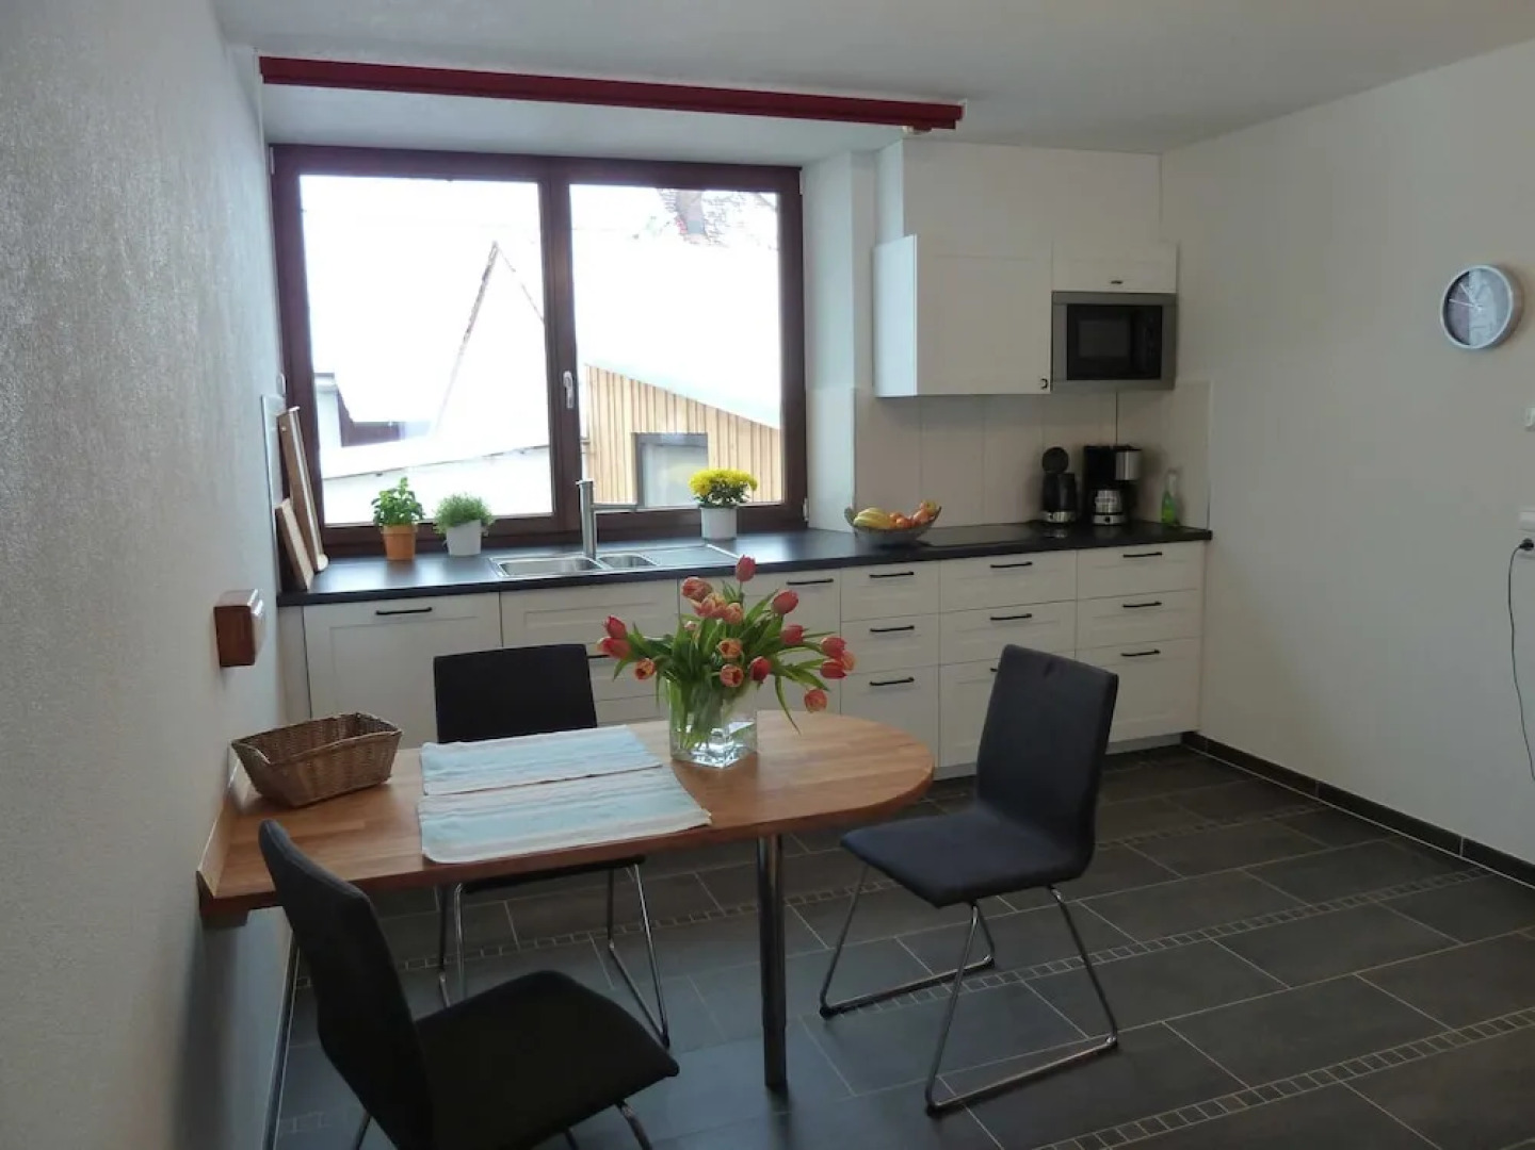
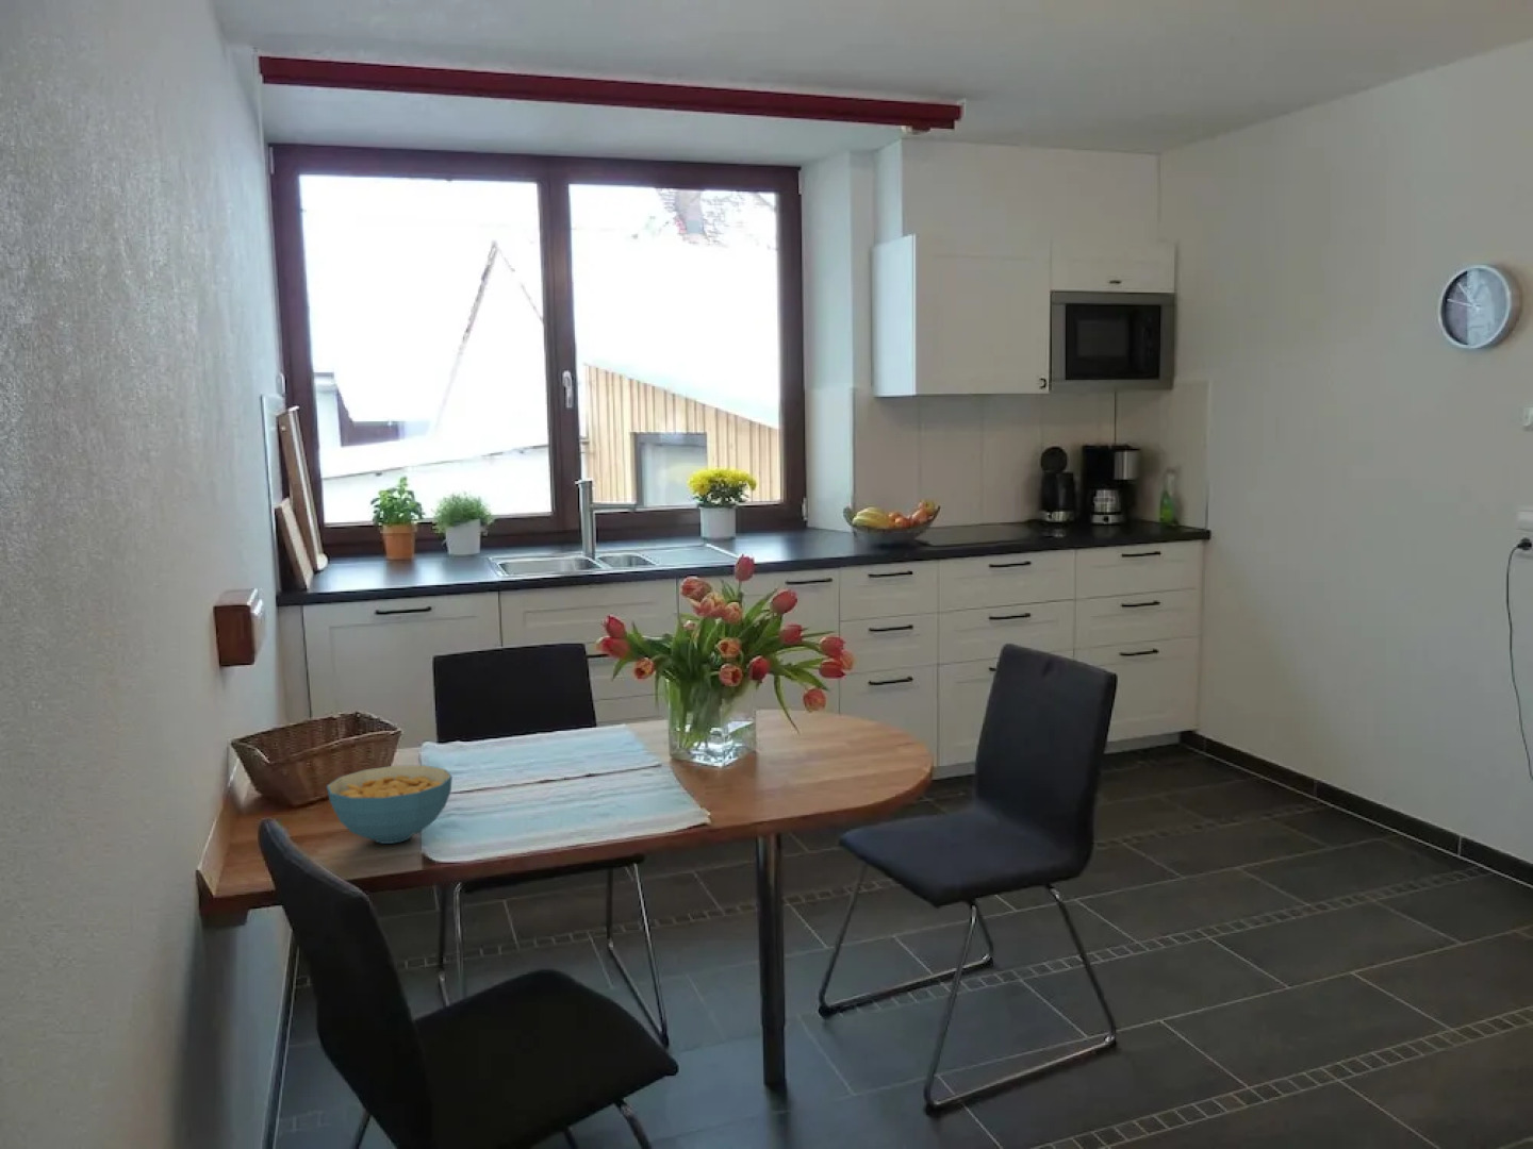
+ cereal bowl (391, 809)
